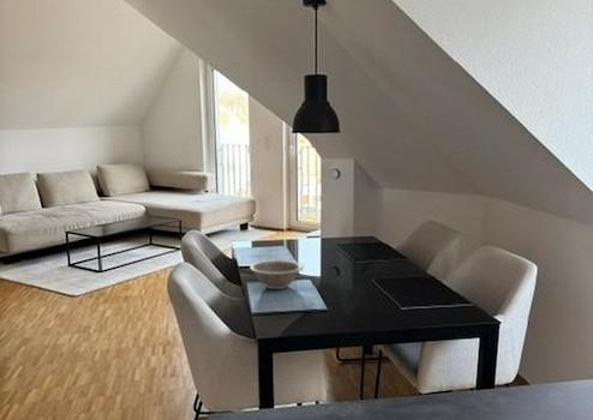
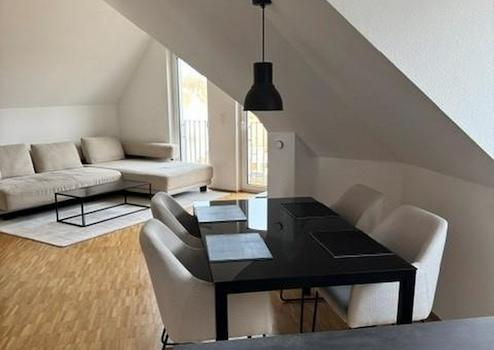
- decorative bowl (276, 276)
